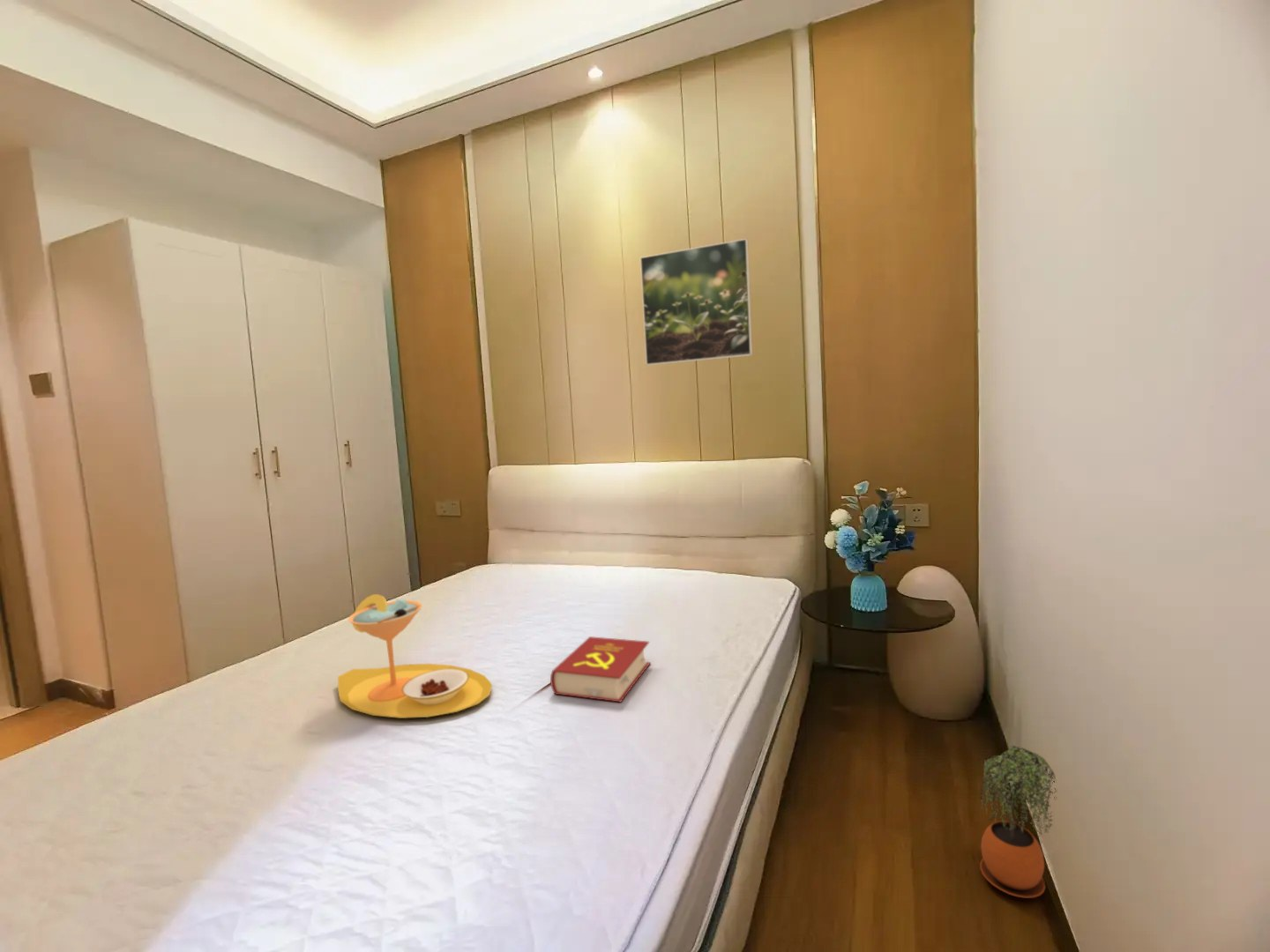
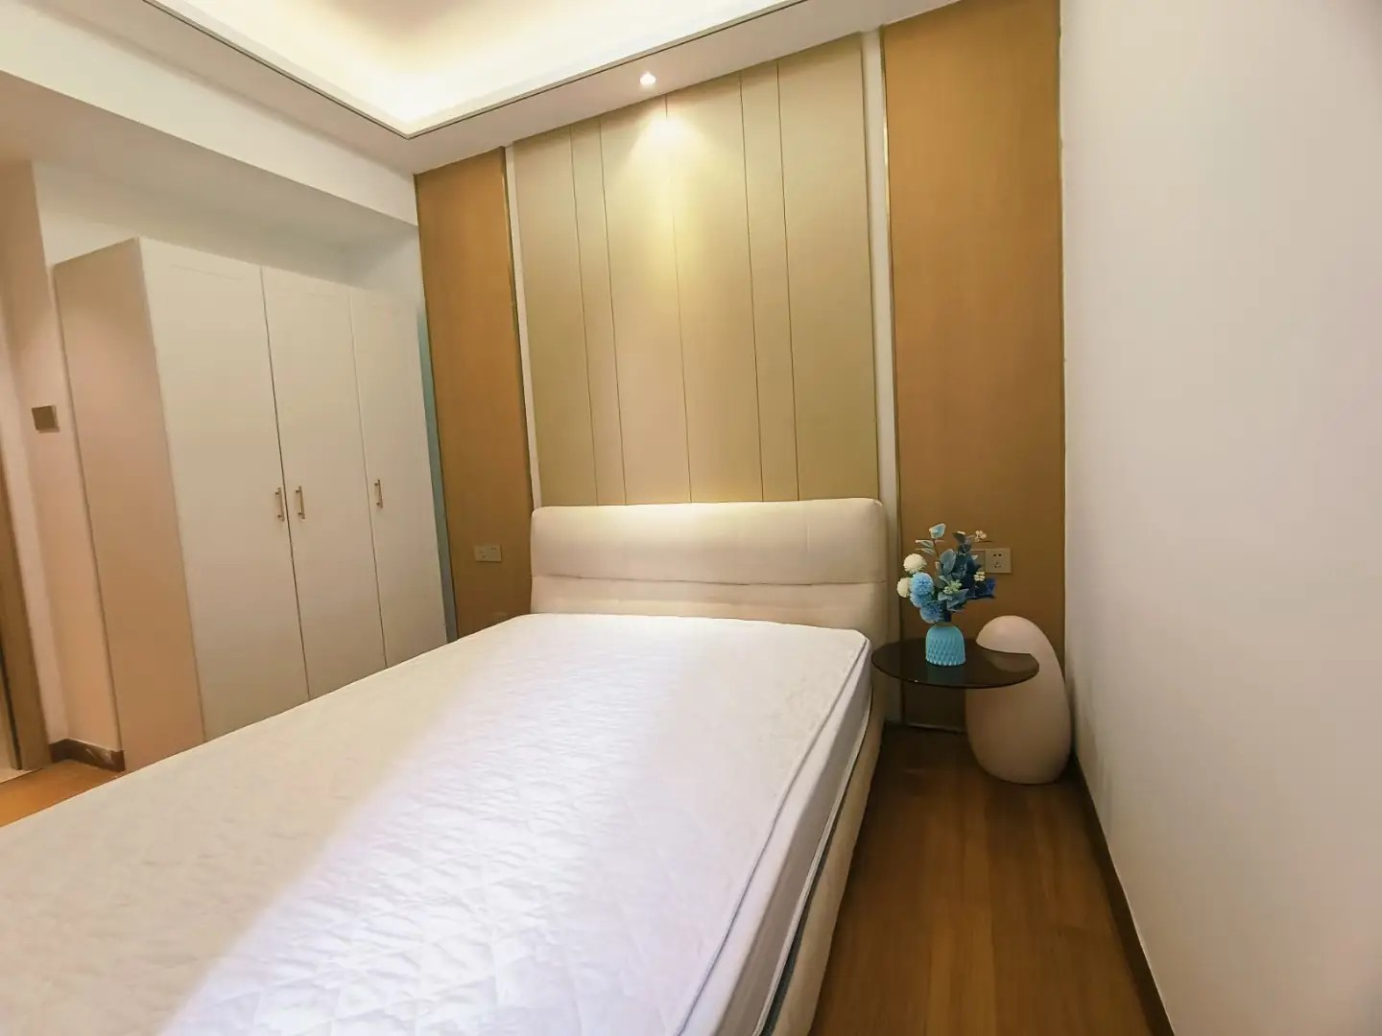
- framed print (695, 305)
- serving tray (392, 649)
- potted plant (1018, 816)
- book (602, 666)
